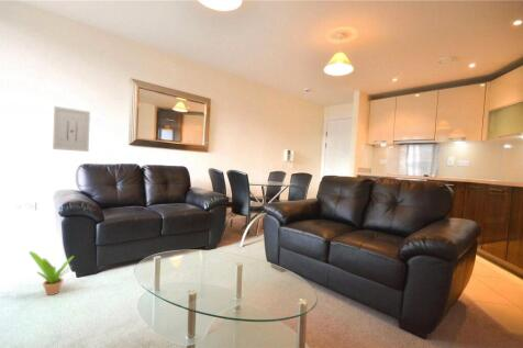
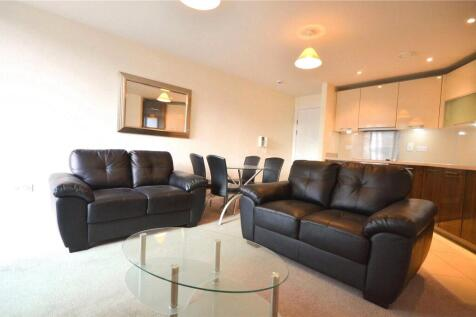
- potted plant (54, 271)
- wall art (71, 130)
